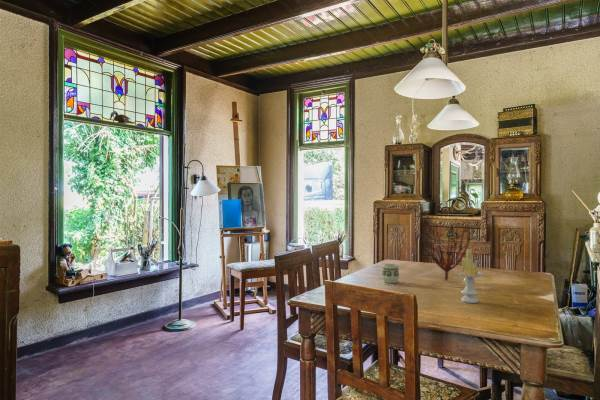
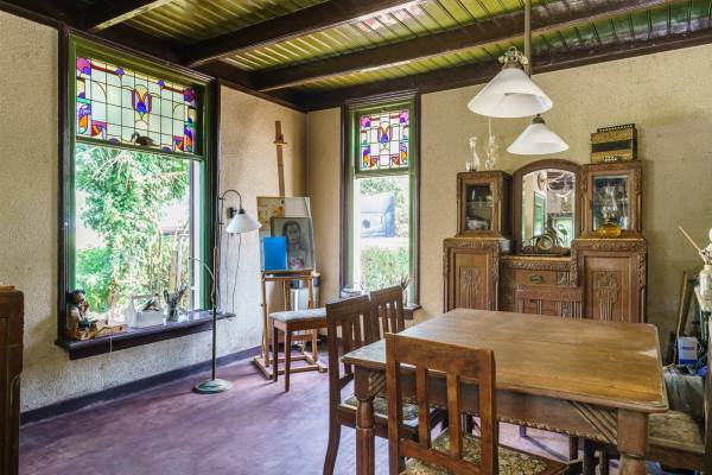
- plant (447, 251)
- candle (469, 275)
- cup (390, 273)
